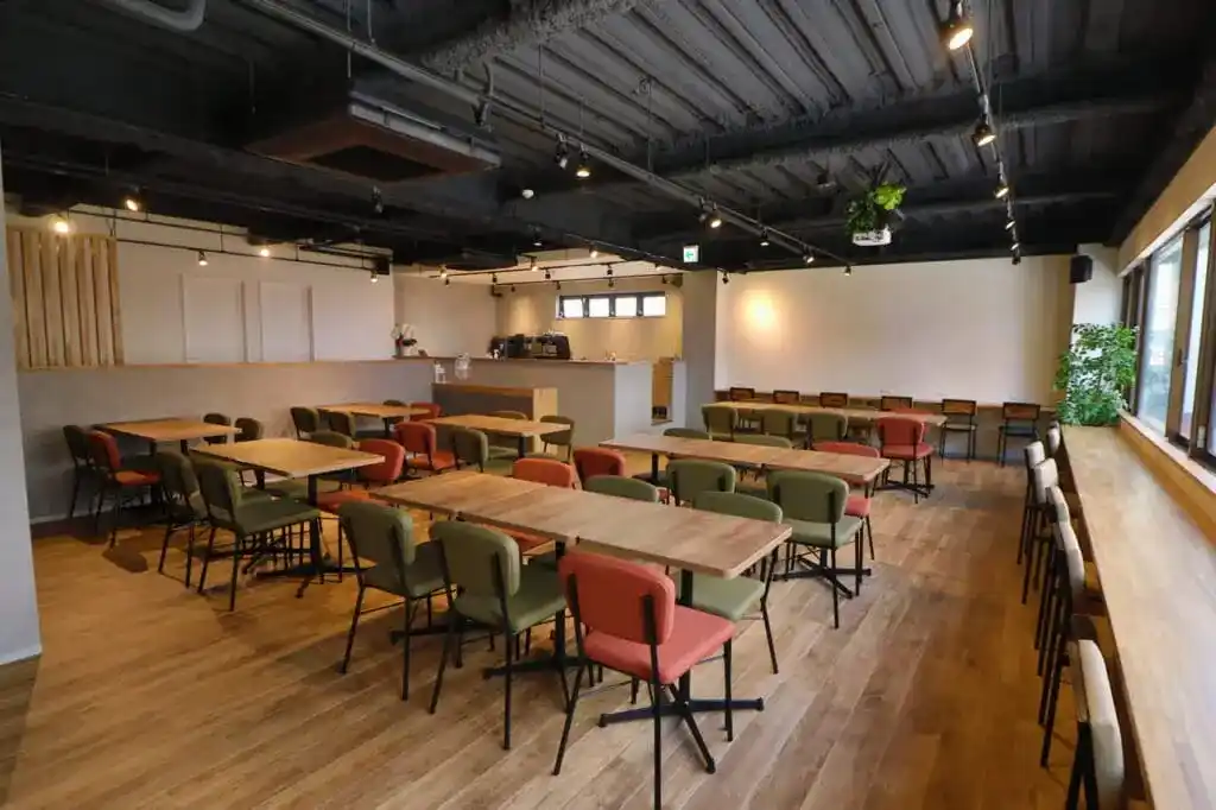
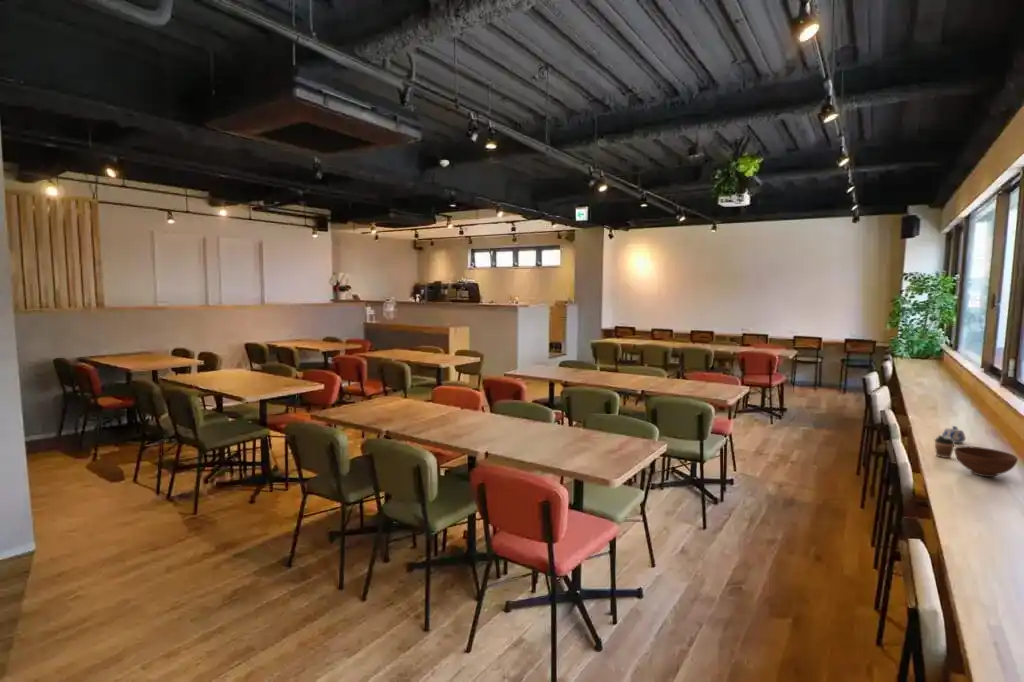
+ bowl (984, 463)
+ coffee cup (944, 446)
+ teapot (954, 433)
